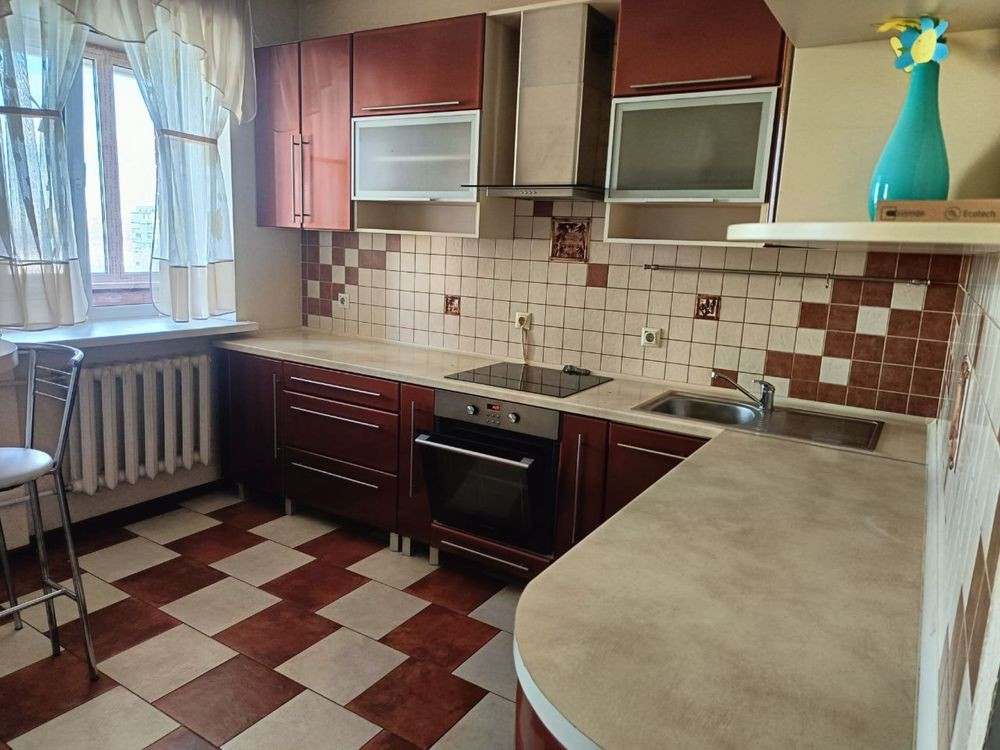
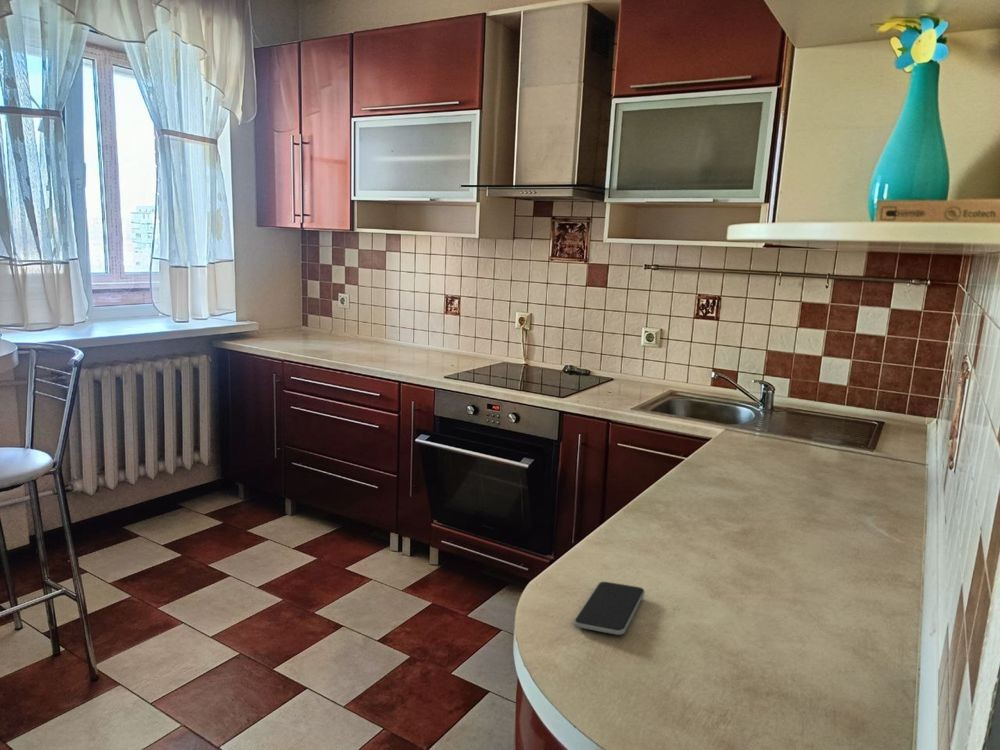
+ smartphone (610, 606)
